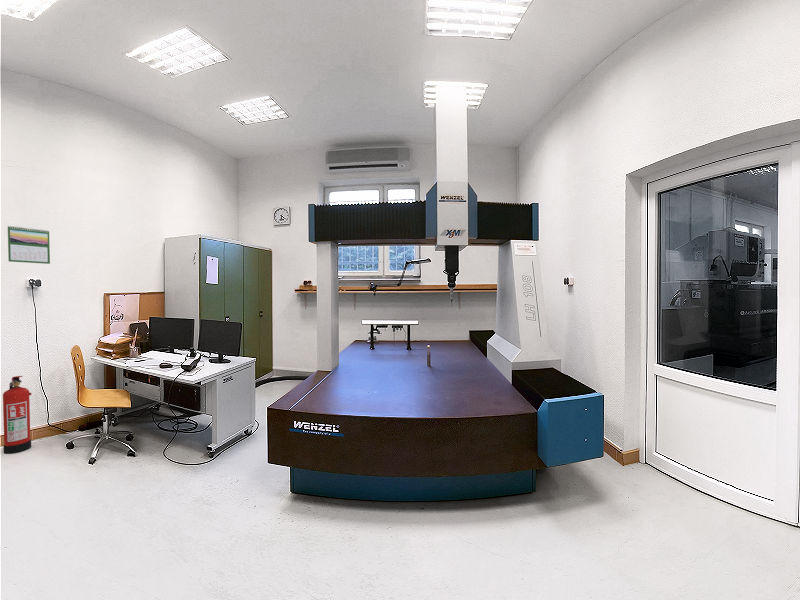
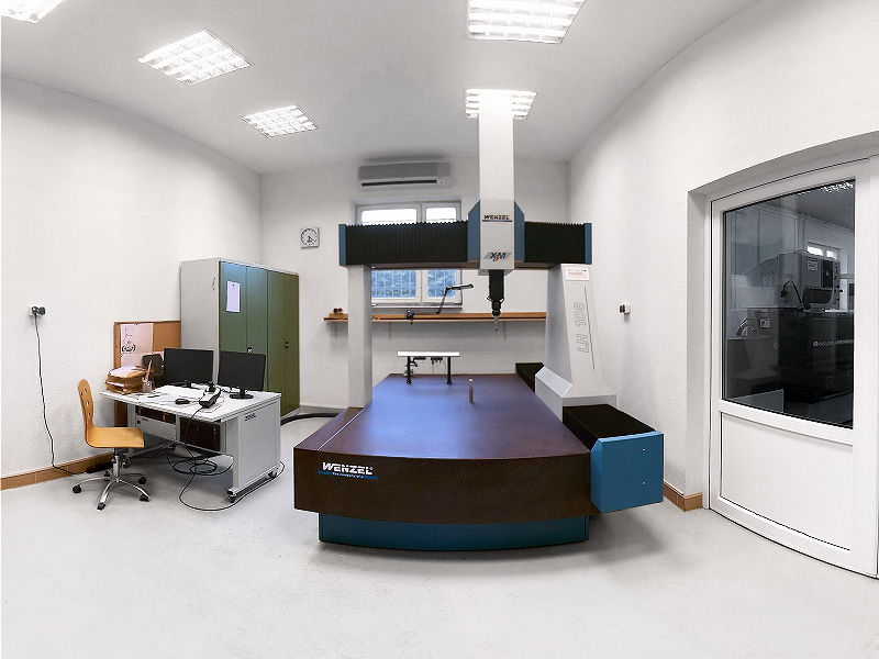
- fire extinguisher (16, 412)
- calendar (29, 245)
